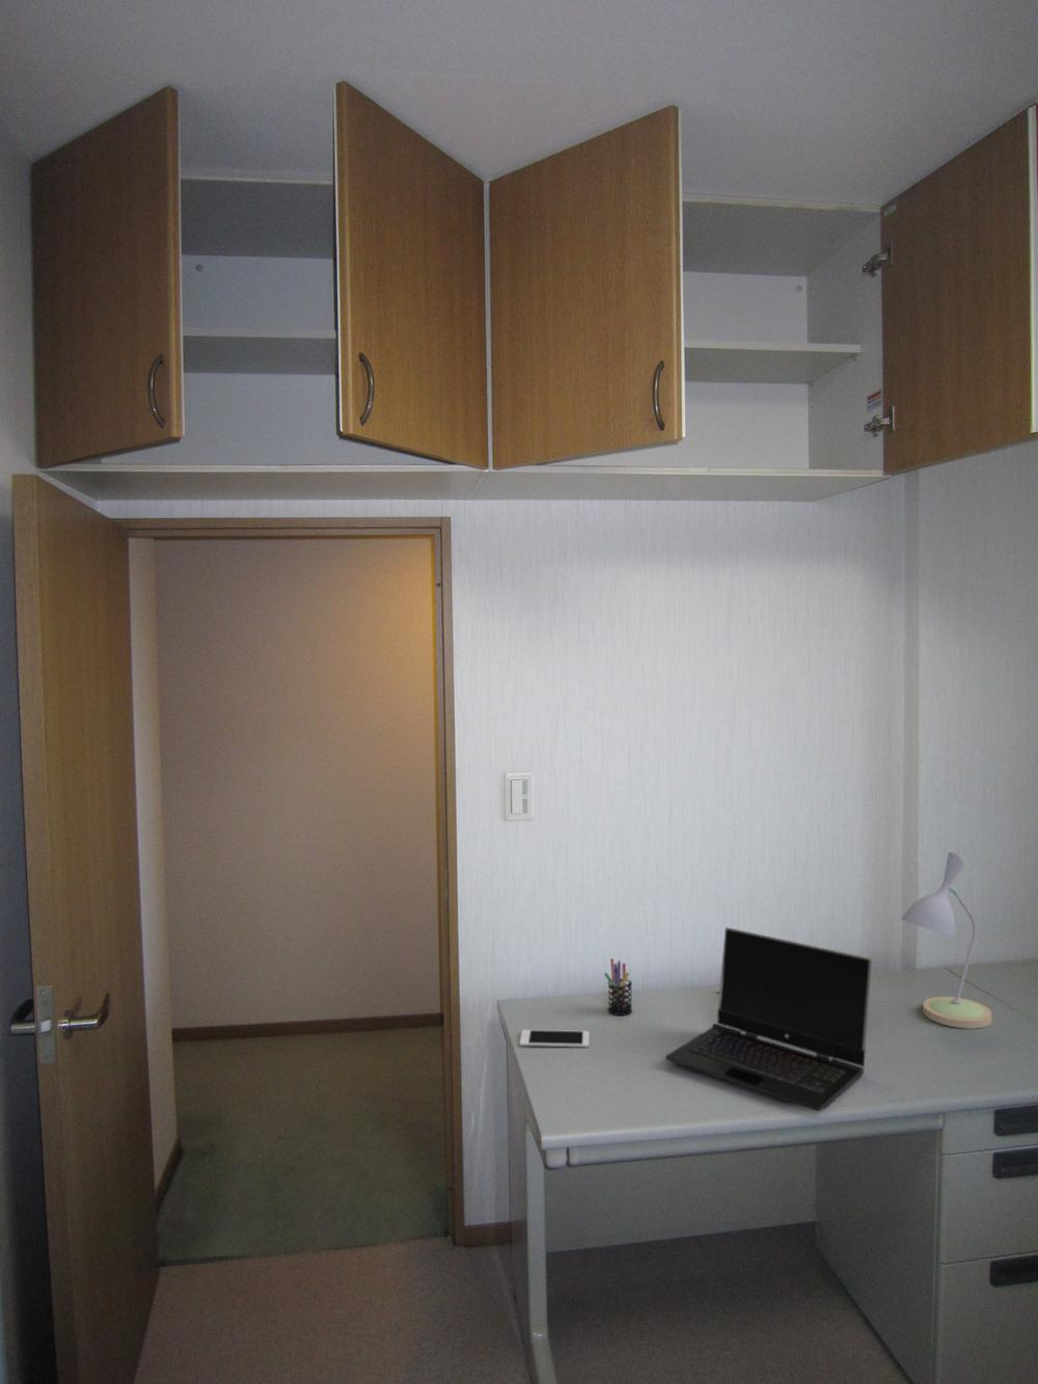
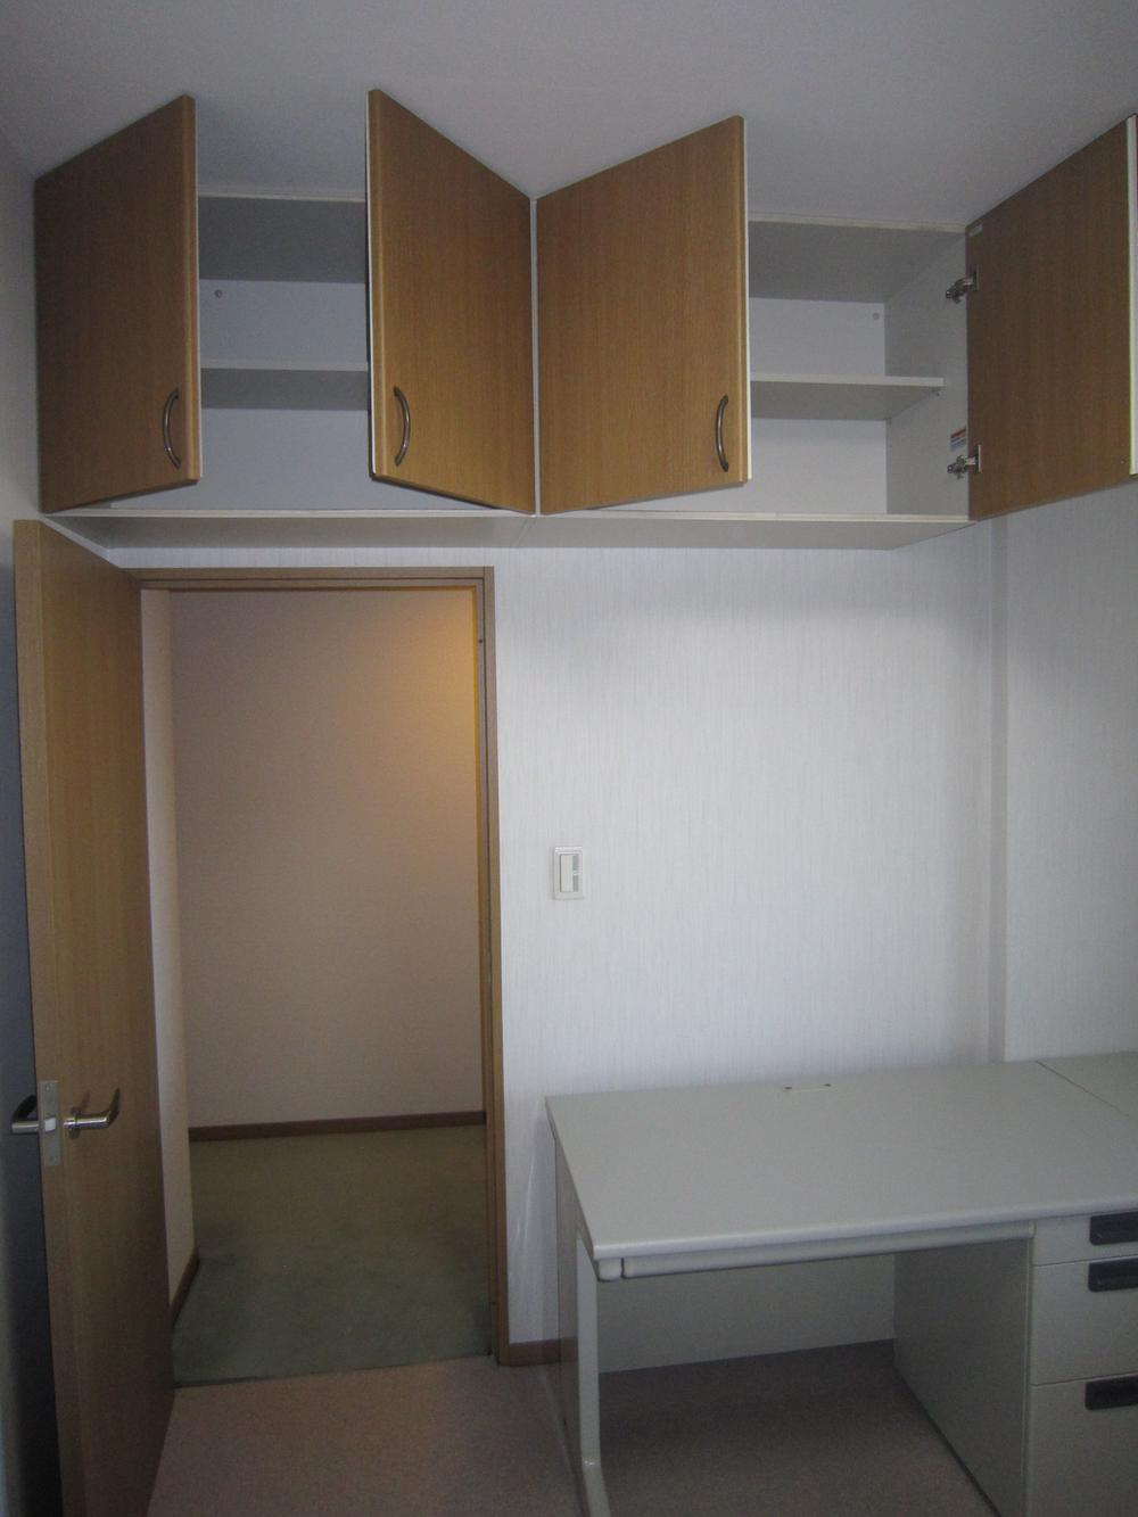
- pen holder (616, 986)
- desk lamp (946, 934)
- laptop computer (768, 1011)
- cell phone (554, 1038)
